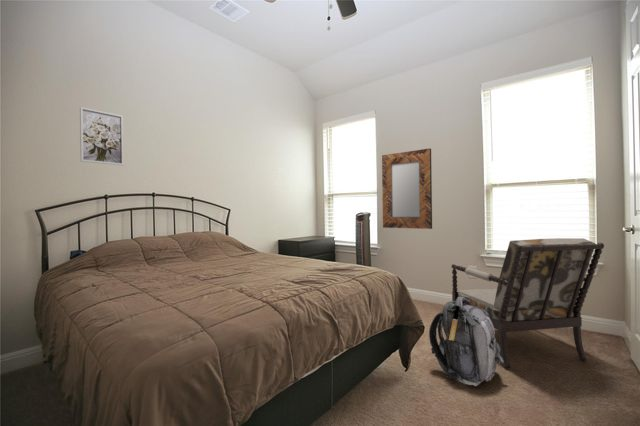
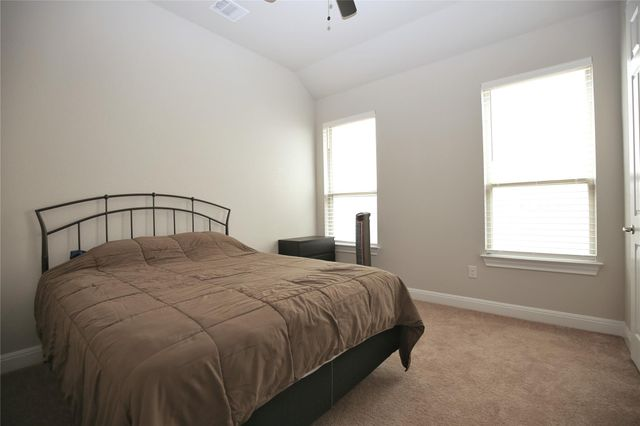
- home mirror (405, 190)
- backpack (464, 334)
- wall art (102, 137)
- armchair (517, 292)
